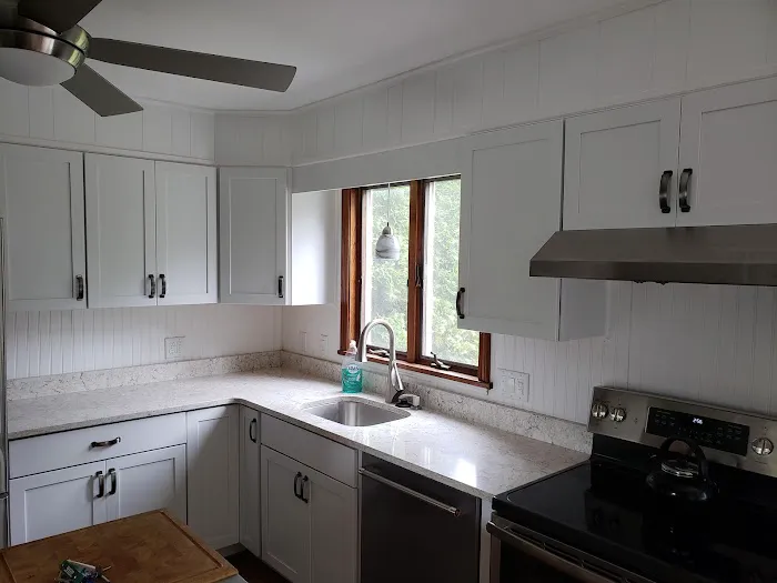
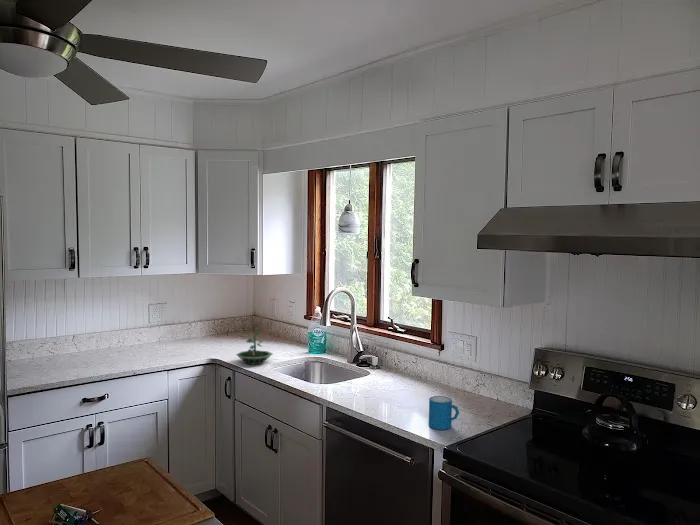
+ mug (444, 413)
+ terrarium (255, 335)
